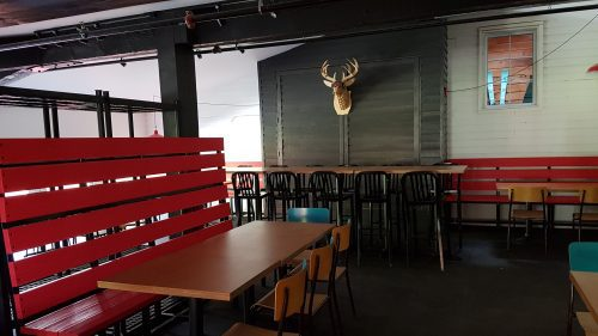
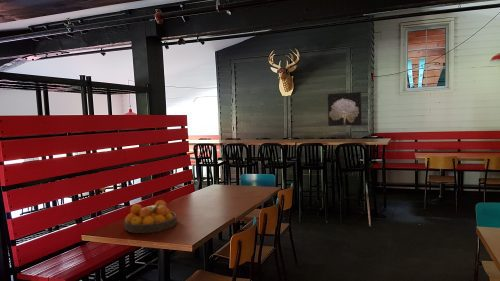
+ fruit bowl (150, 214)
+ wall art (344, 109)
